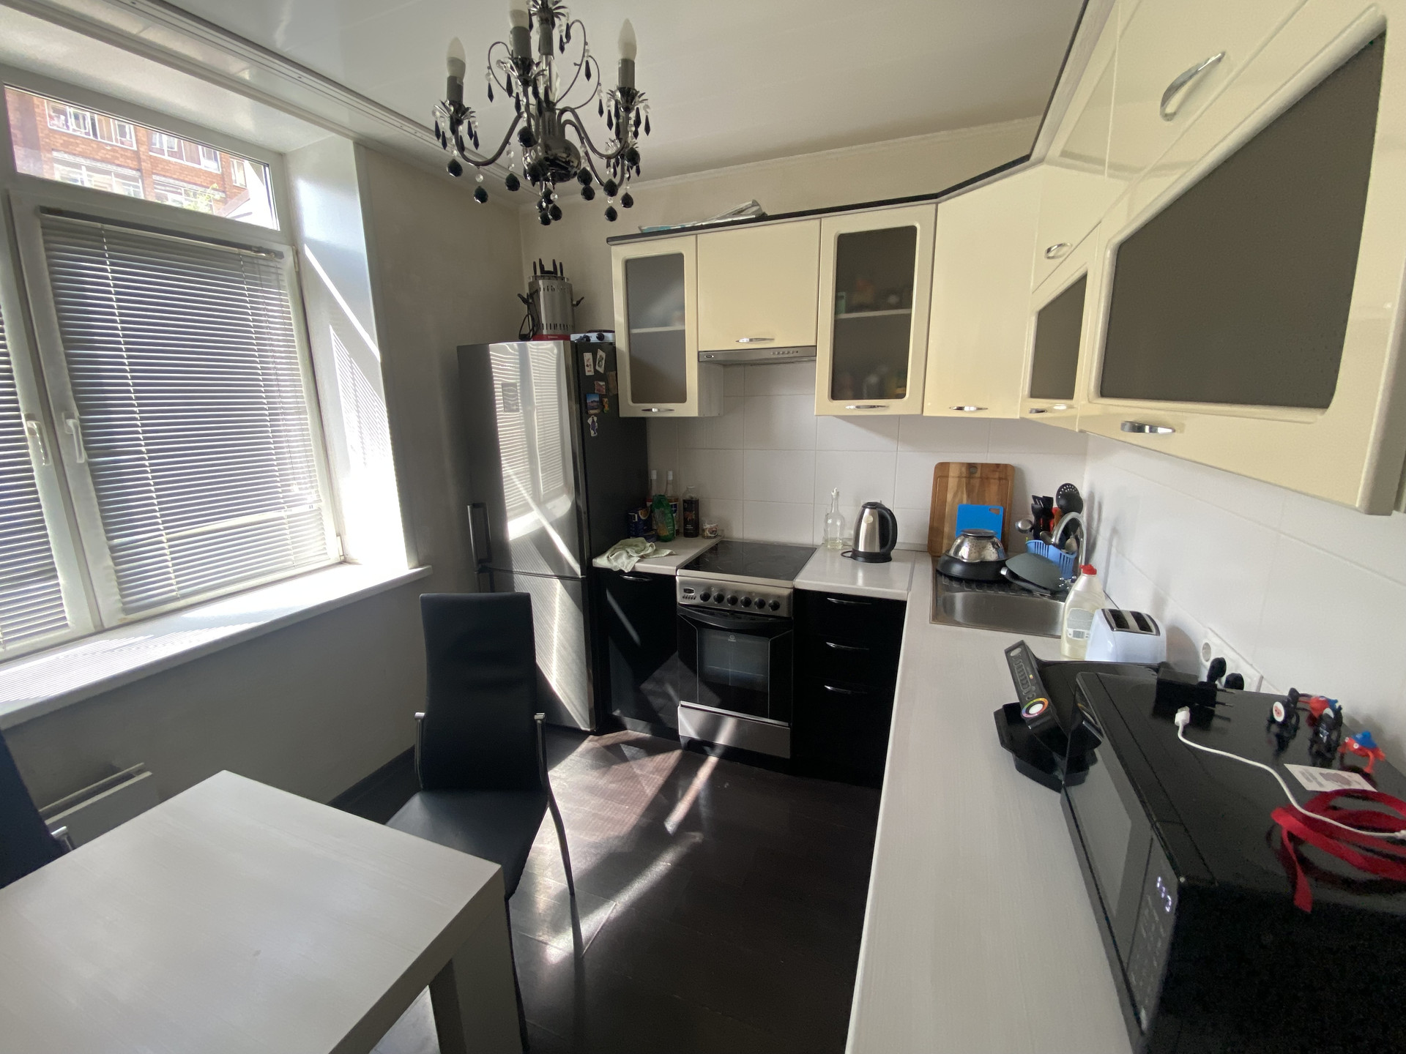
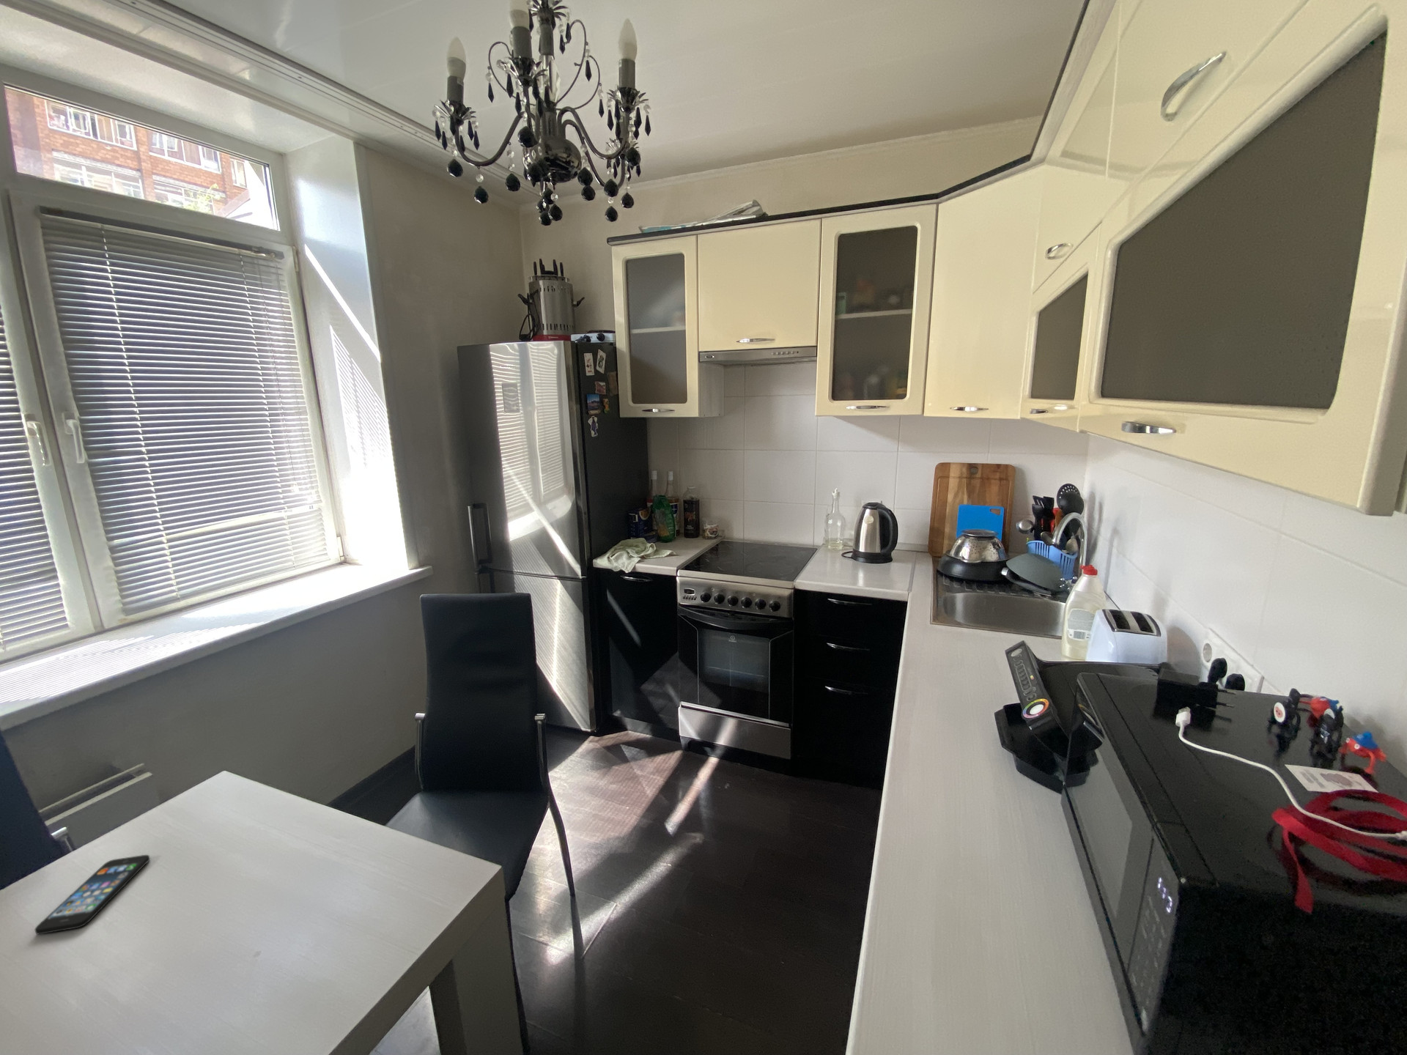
+ smartphone (96, 891)
